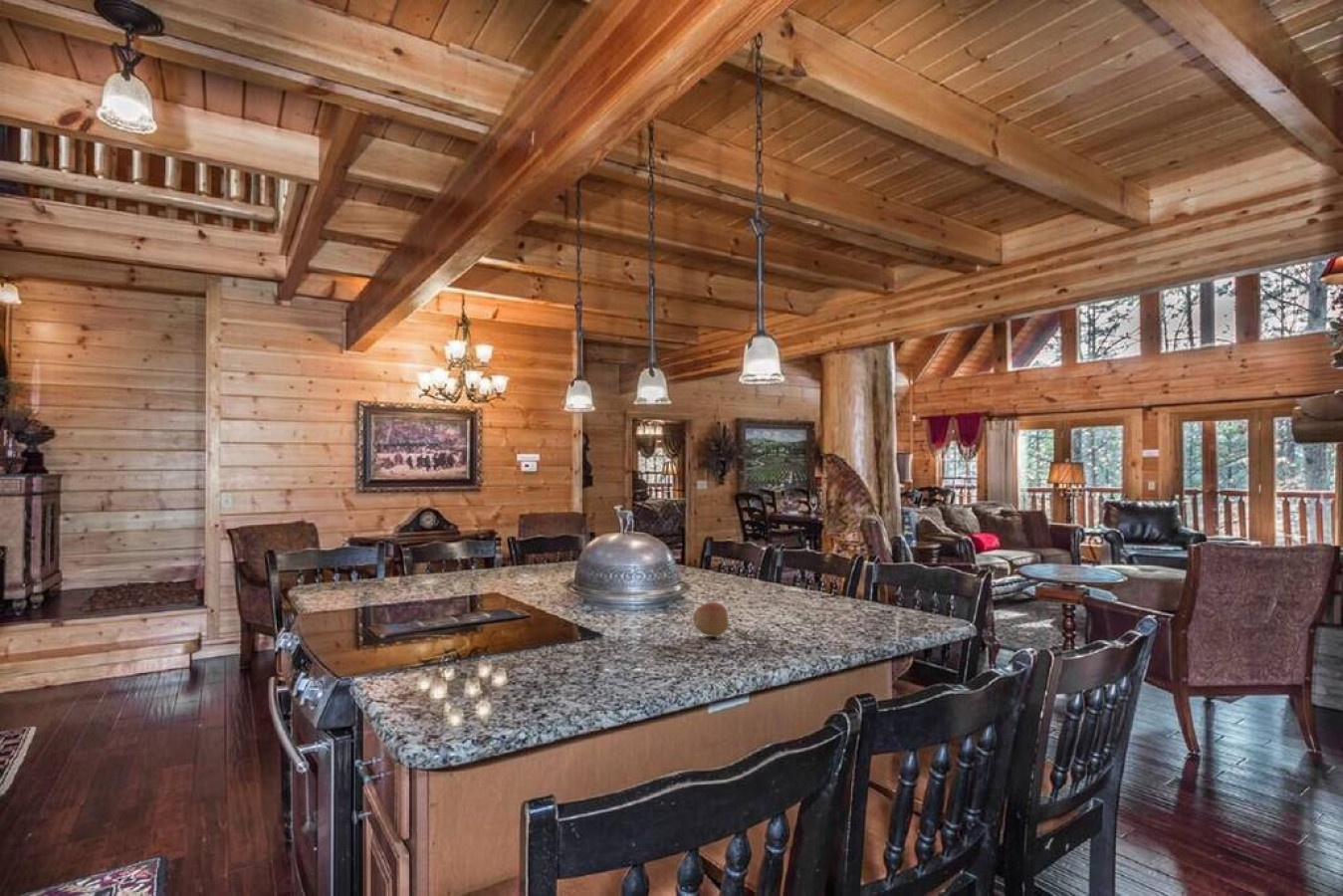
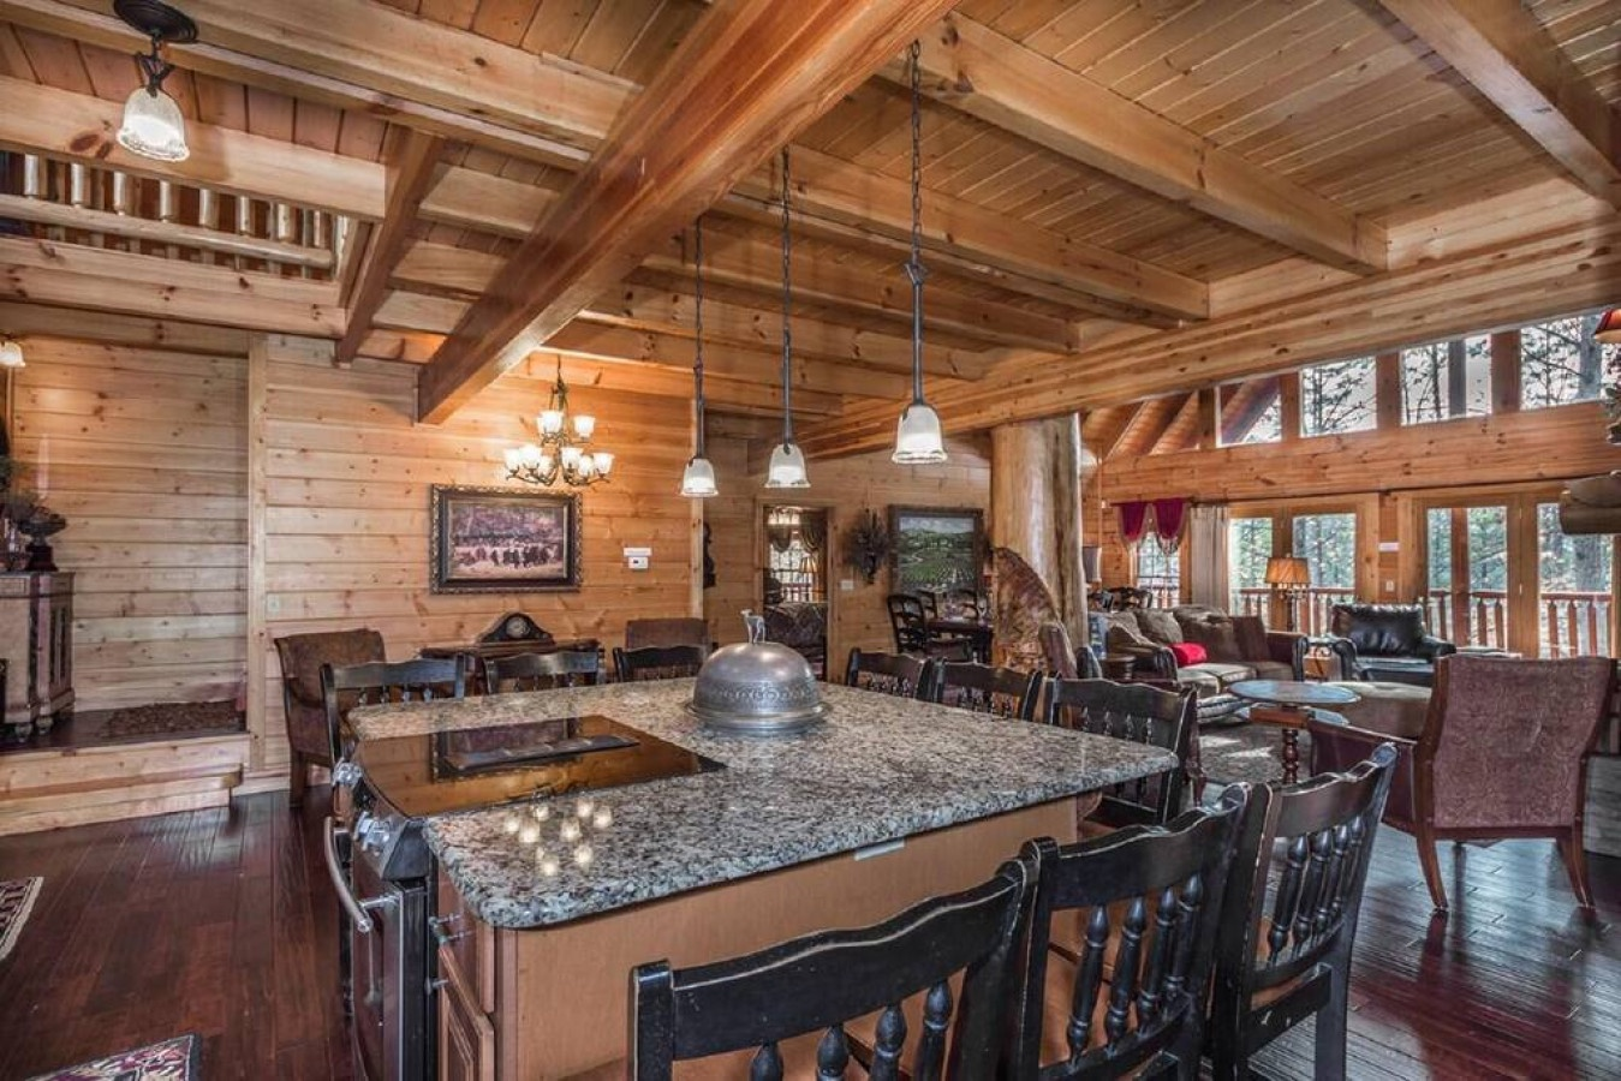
- fruit (710, 619)
